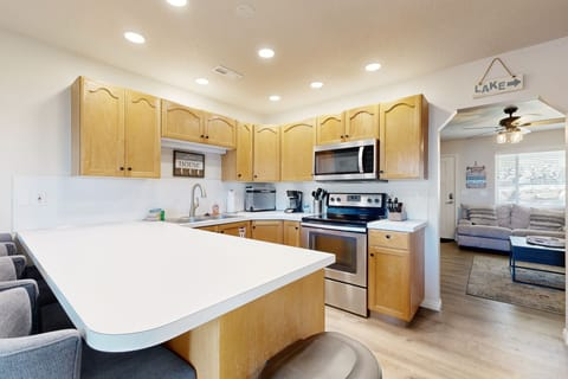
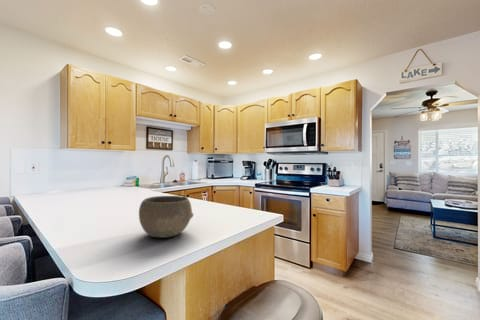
+ bowl (166, 216)
